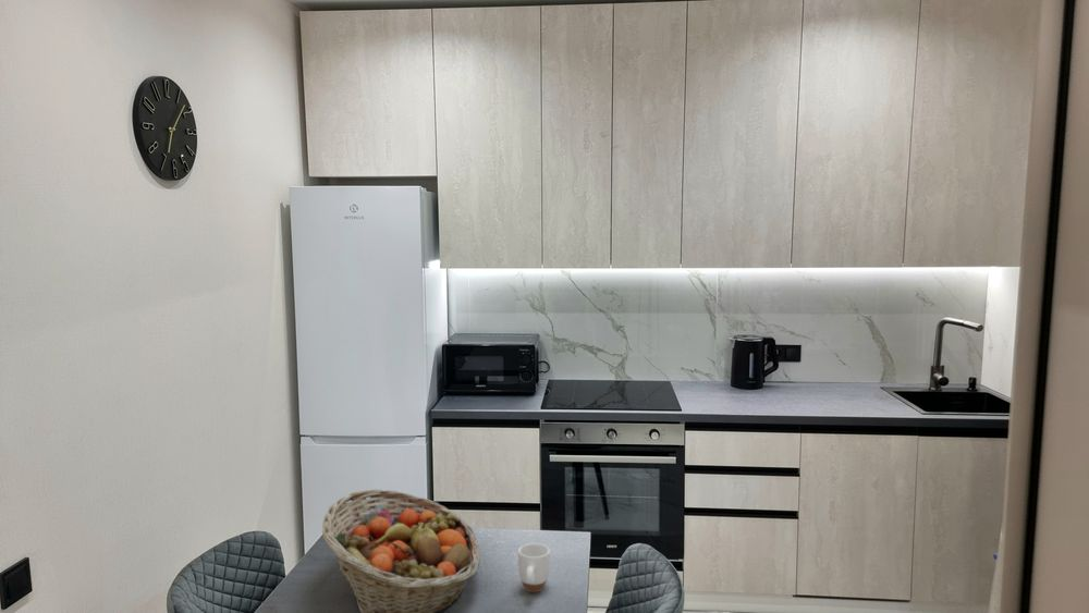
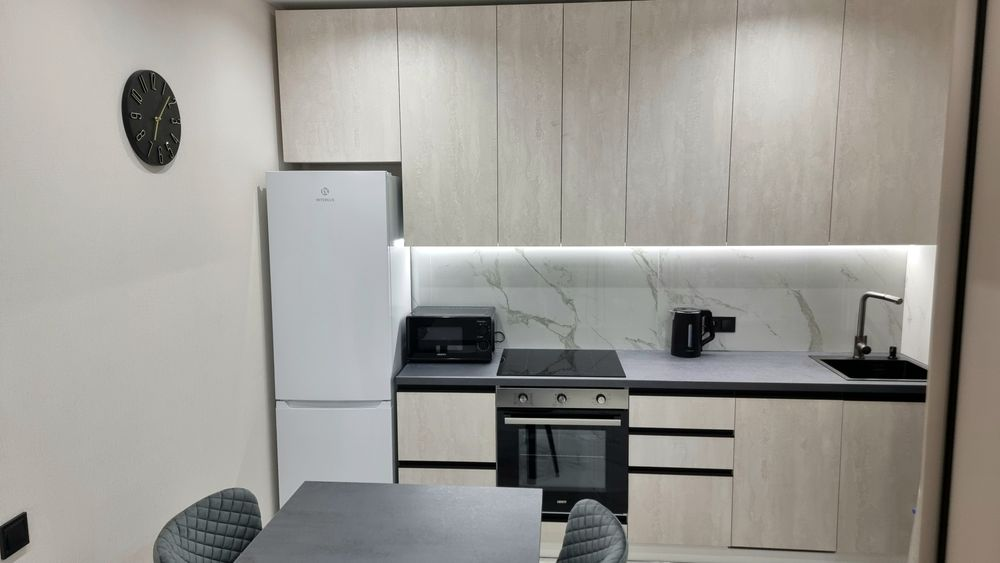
- fruit basket (404, 547)
- mug (533, 573)
